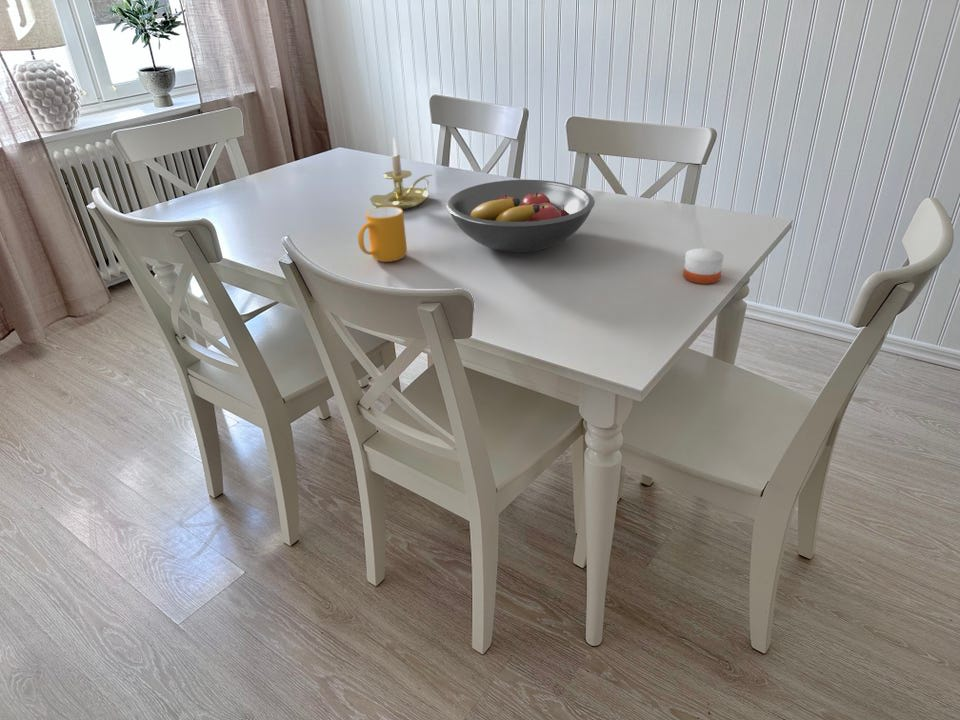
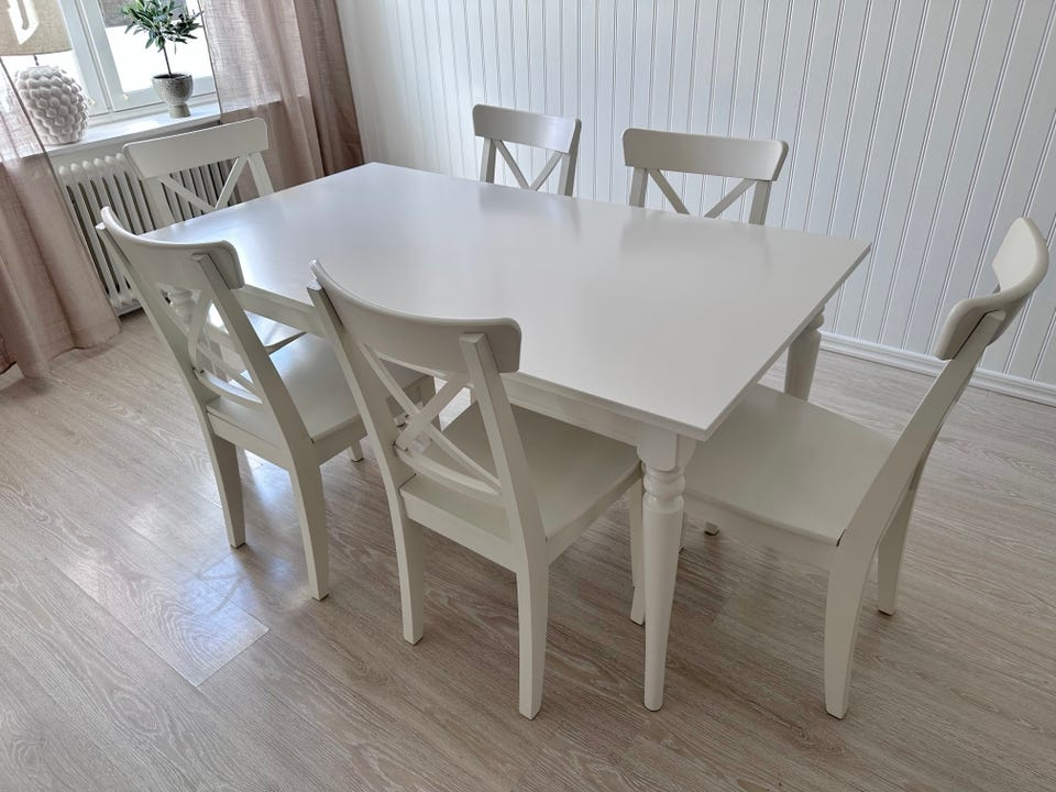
- candle (704, 253)
- candle holder (401, 170)
- fruit bowl (520, 215)
- mug (380, 237)
